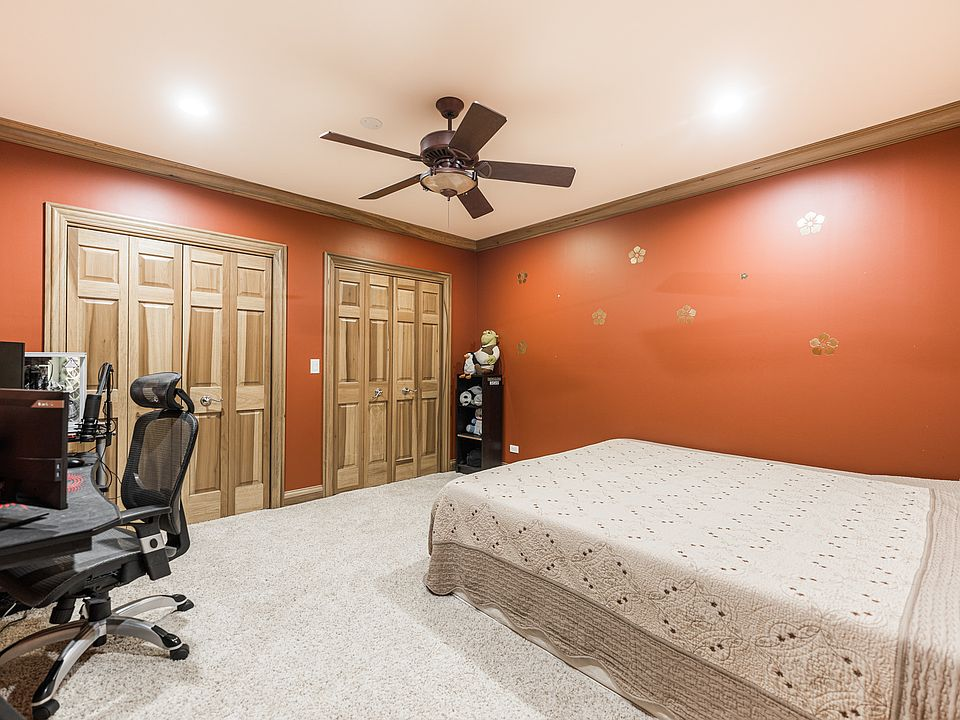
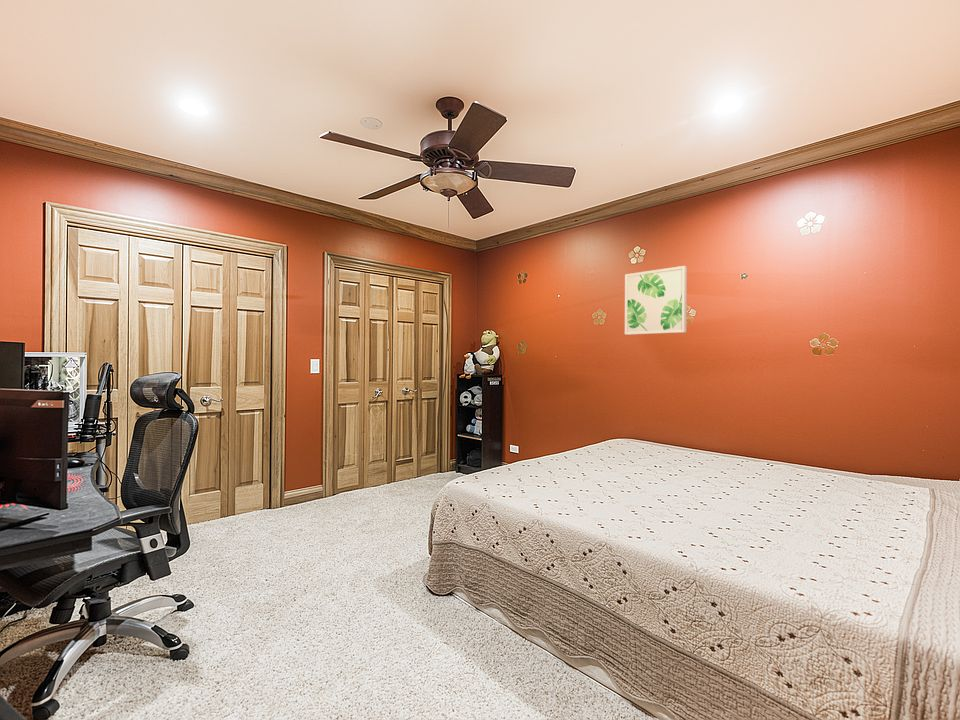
+ wall art (654, 302)
